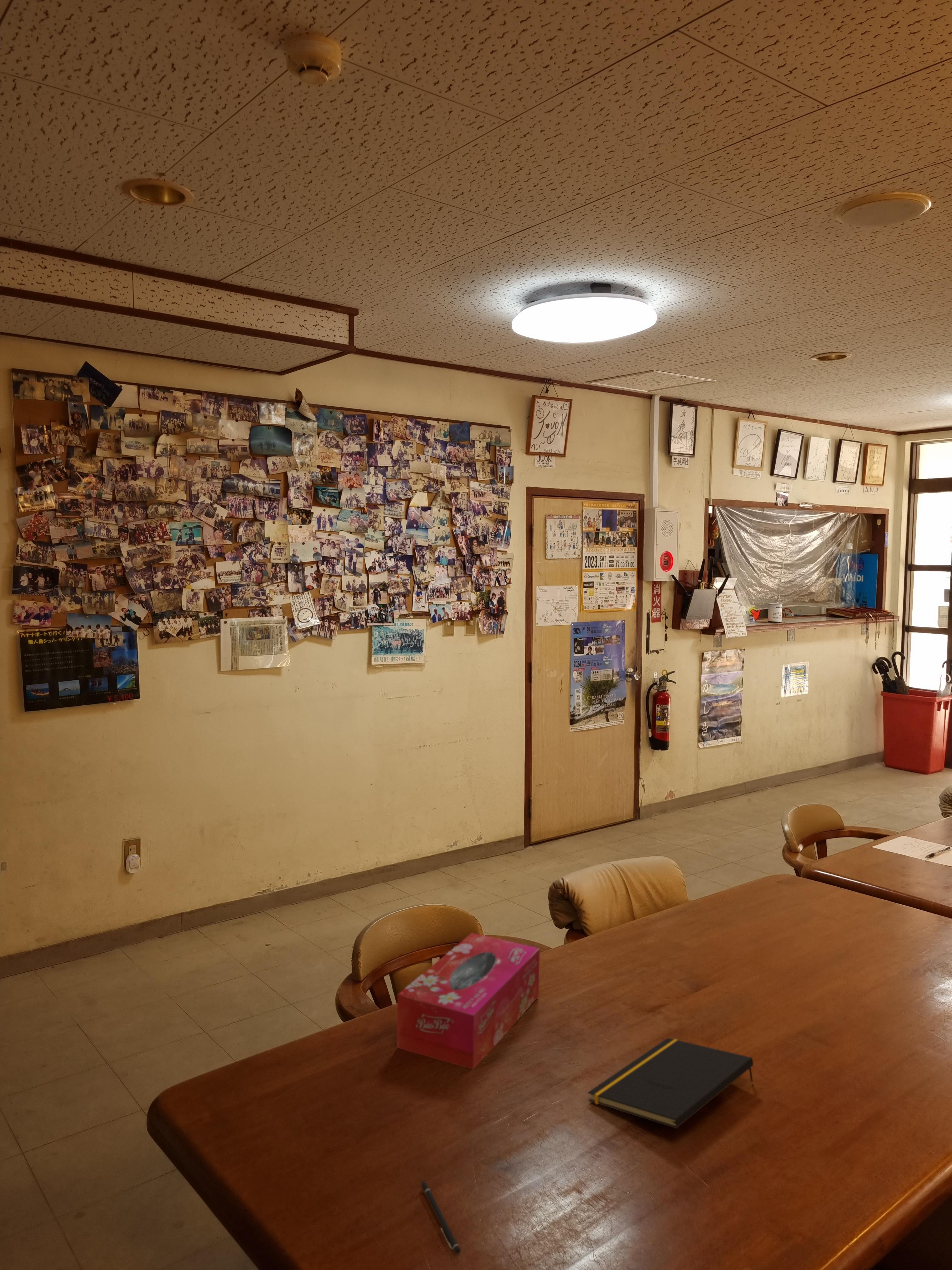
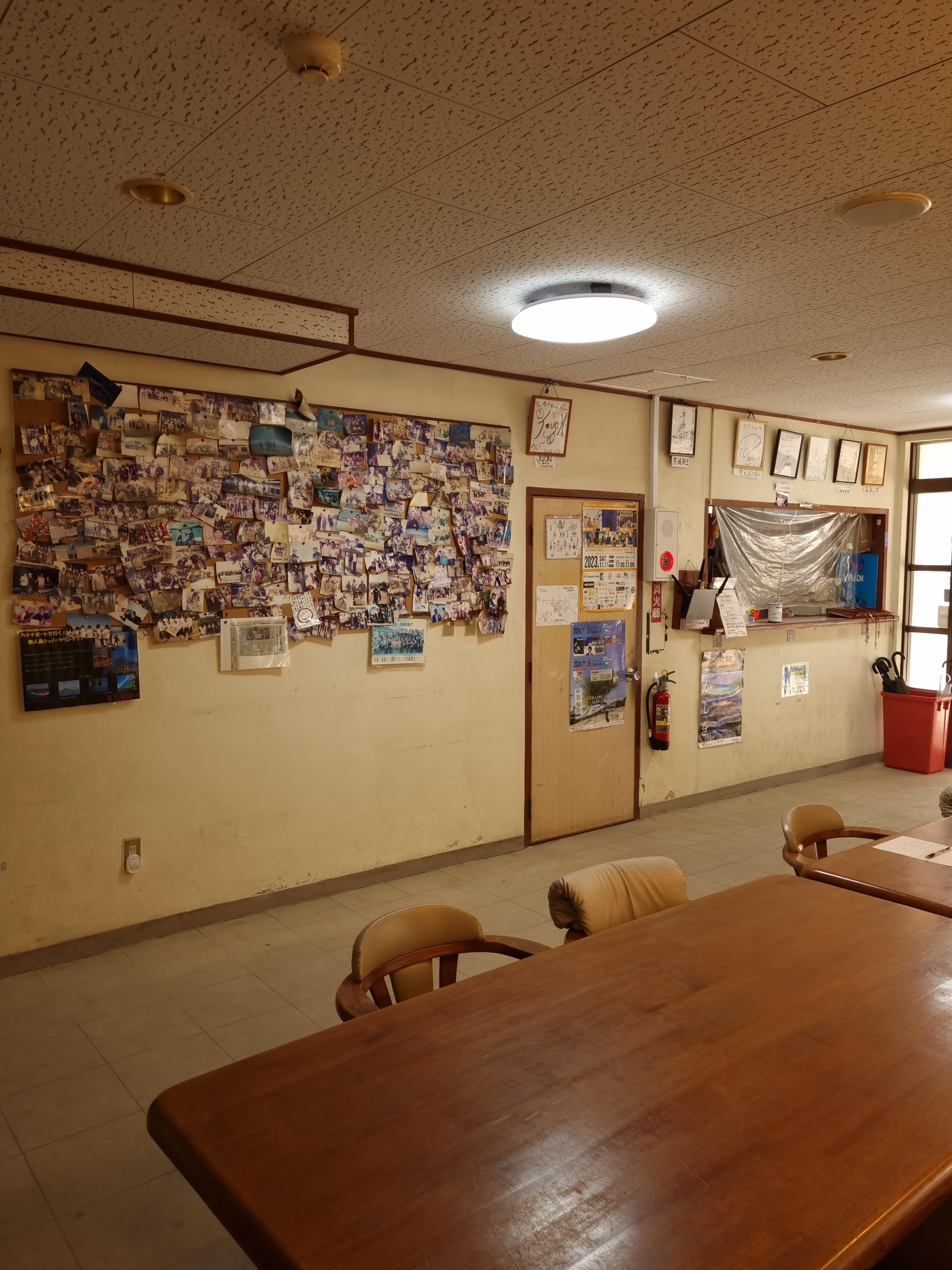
- tissue box (472, 995)
- notepad (672, 1079)
- pen (438, 1214)
